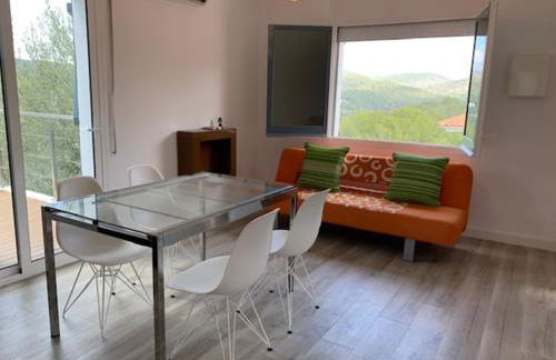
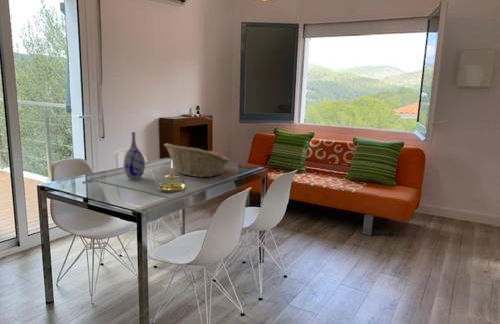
+ fruit basket (196, 158)
+ vase (133, 155)
+ candle holder (170, 175)
